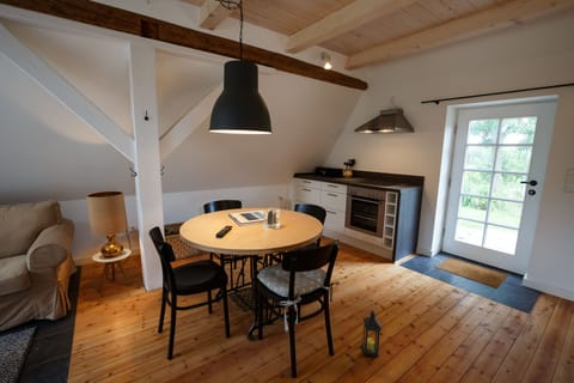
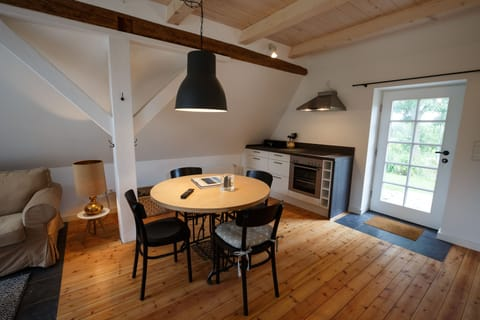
- lantern (371, 330)
